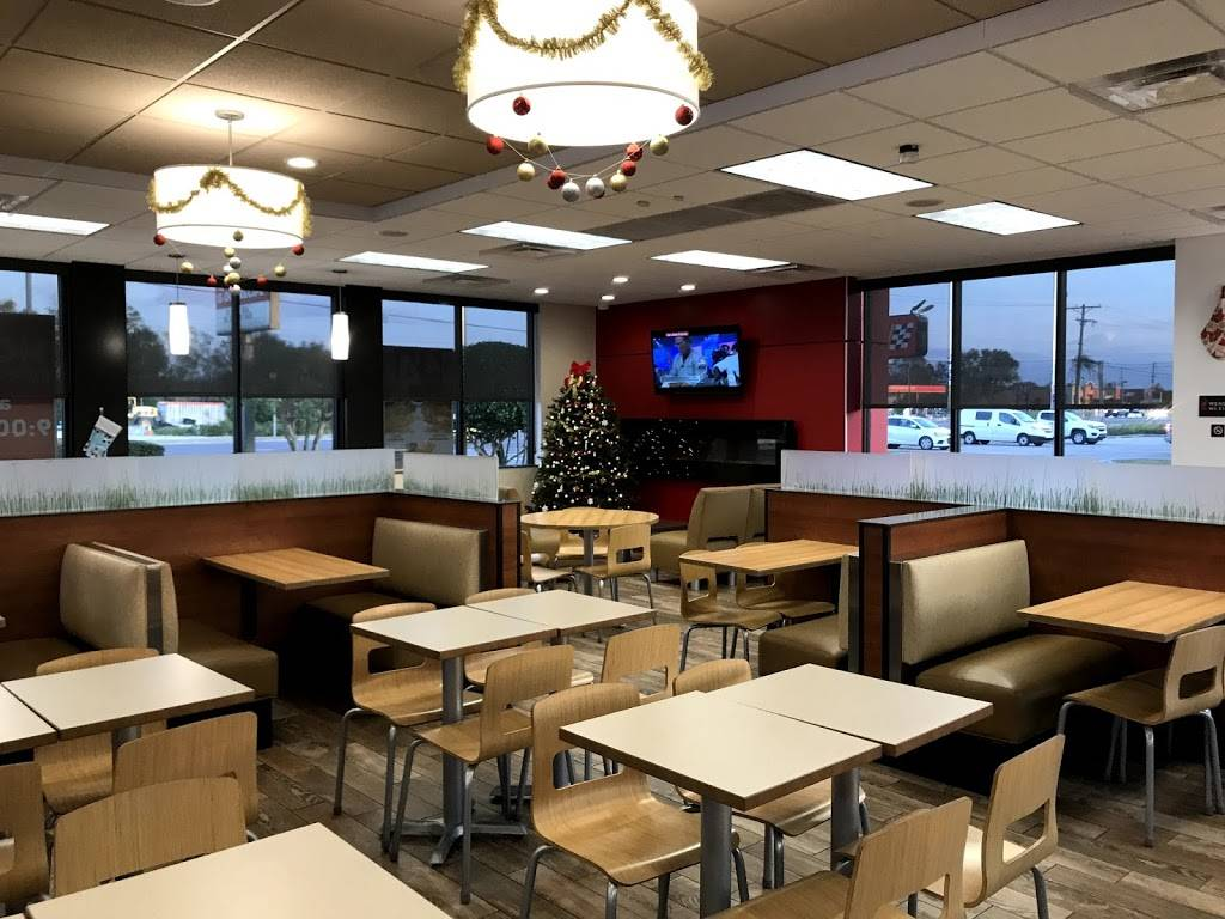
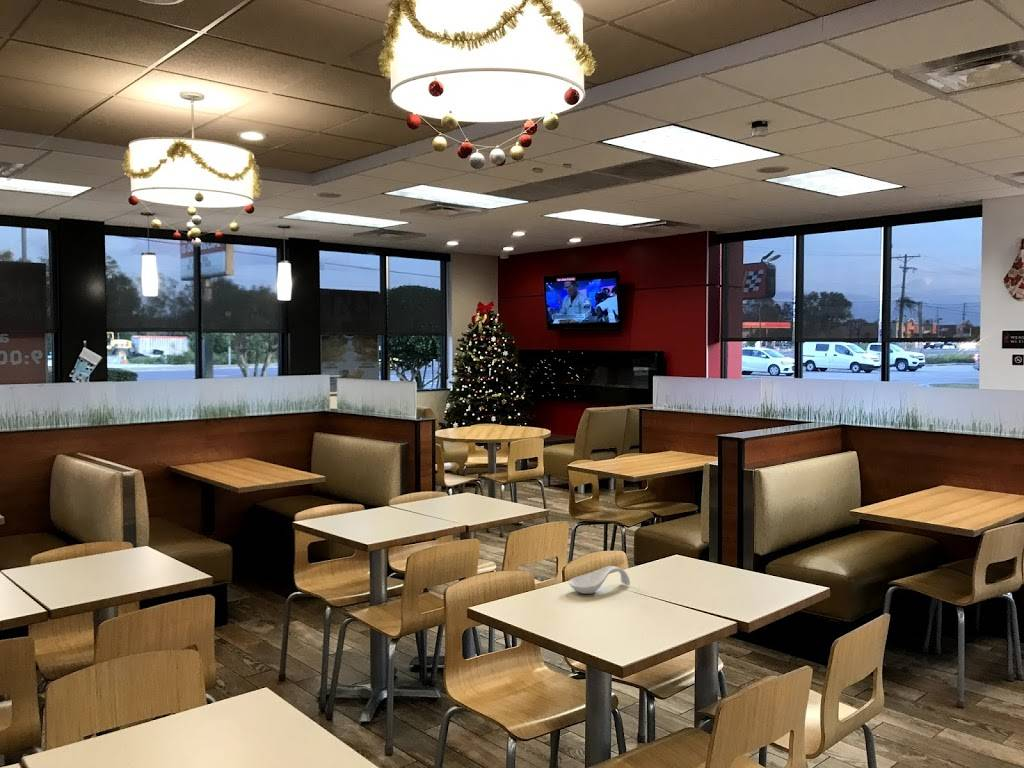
+ spoon rest (599, 579)
